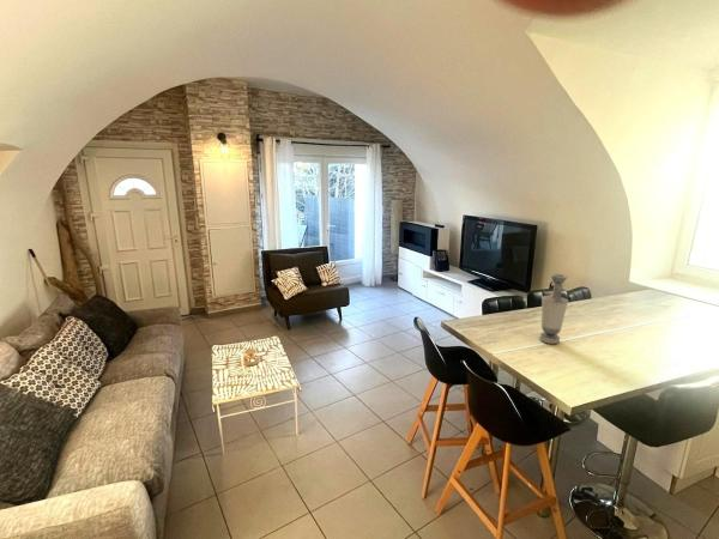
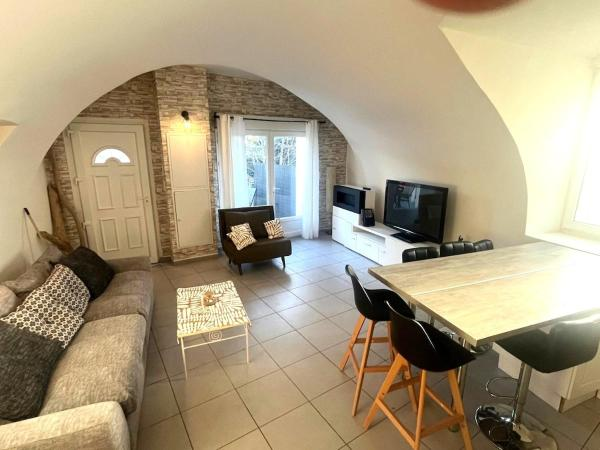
- vase (554, 308)
